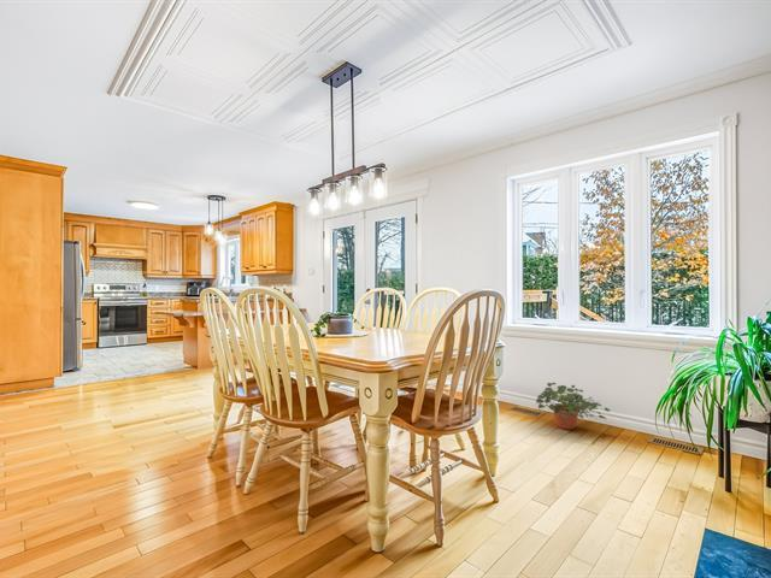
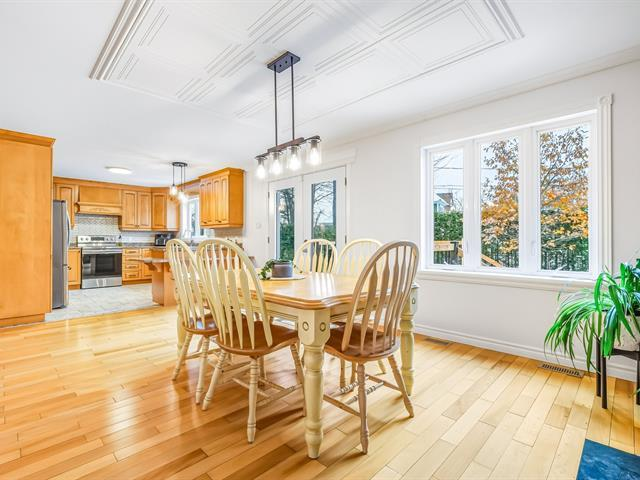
- potted plant (571, 408)
